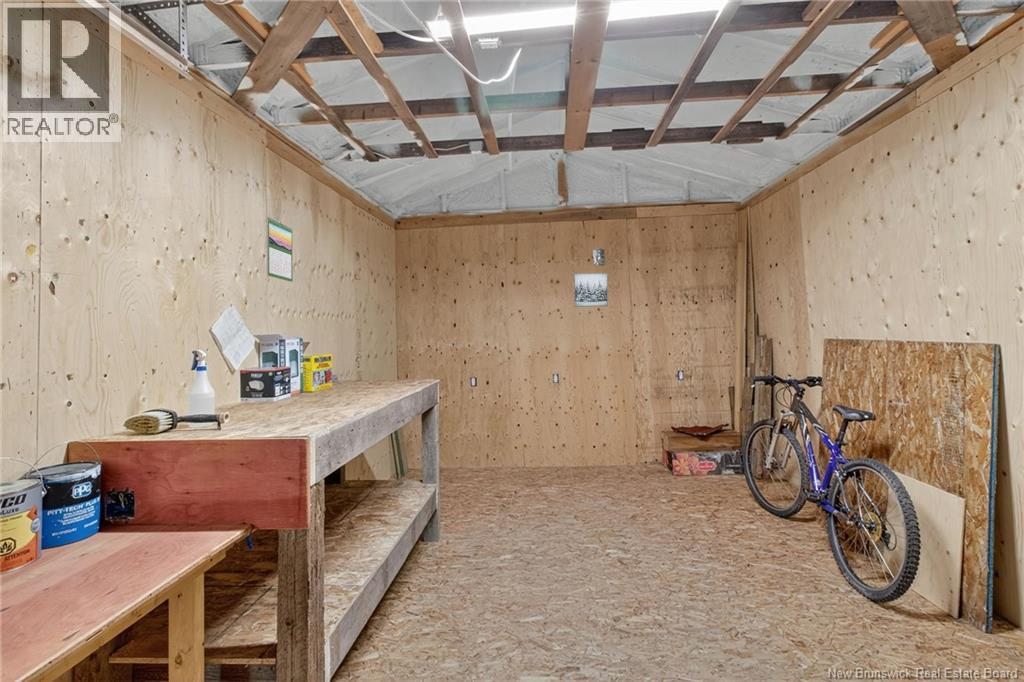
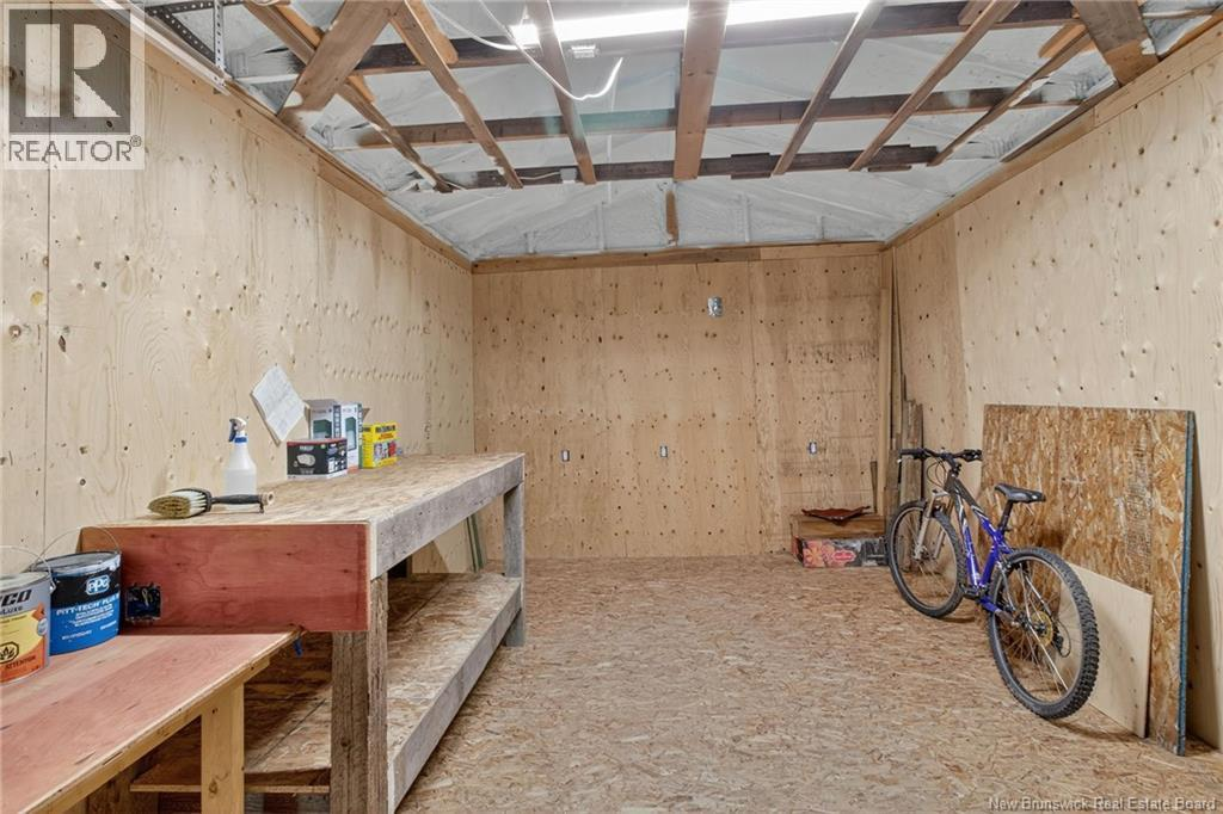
- wall art (590, 289)
- calendar (280, 249)
